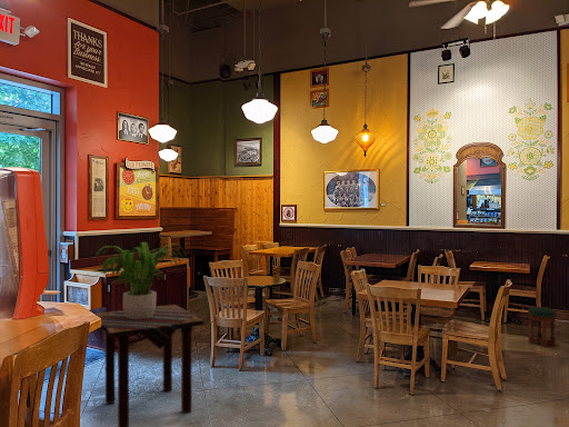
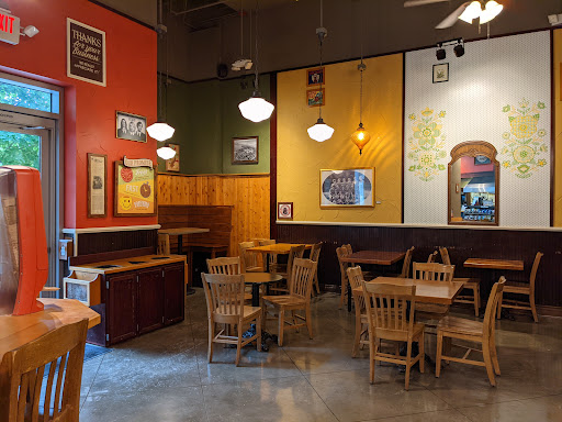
- potted plant (138, 279)
- stool (542, 326)
- side table (163, 361)
